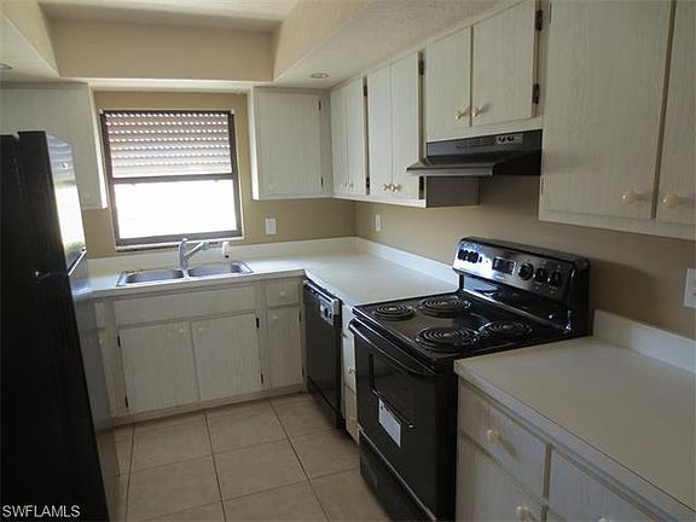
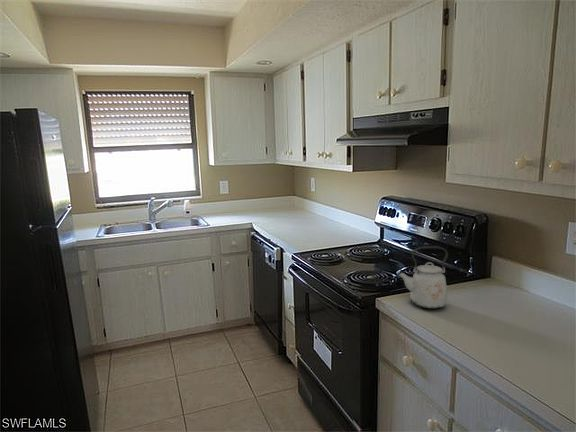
+ kettle (422, 275)
